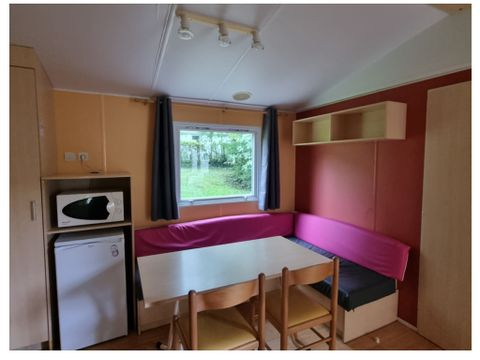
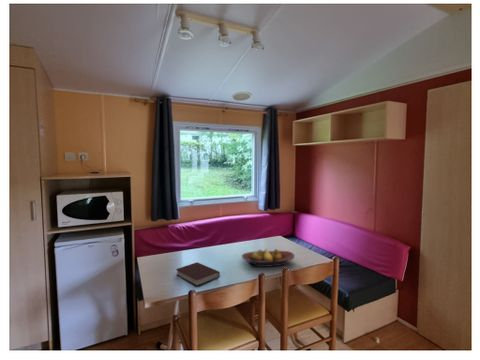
+ book (197, 273)
+ fruit bowl (268, 256)
